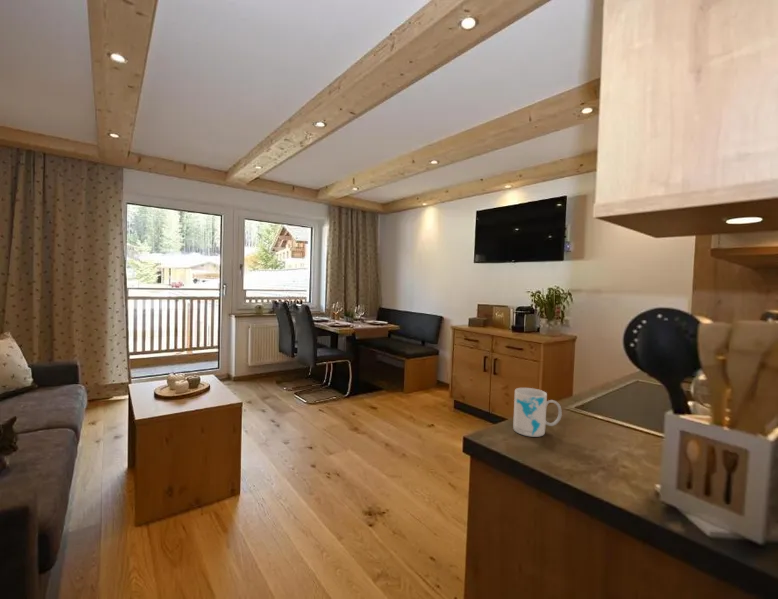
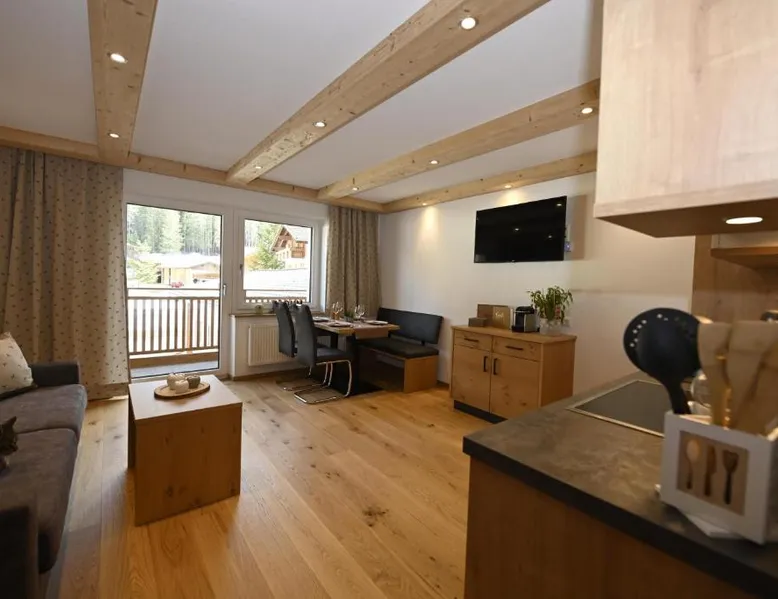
- mug (537, 412)
